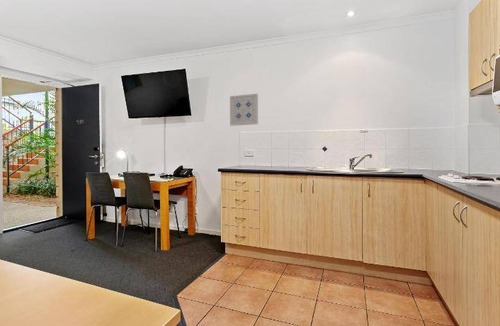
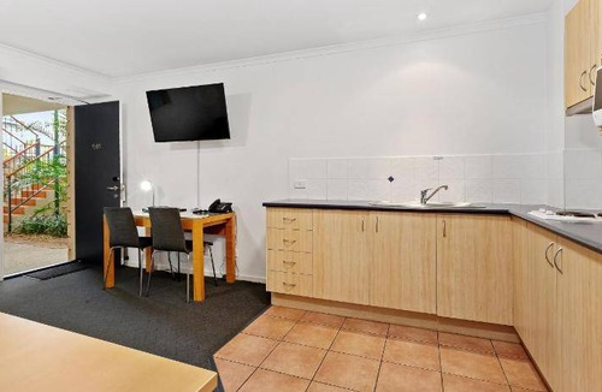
- wall art (243, 110)
